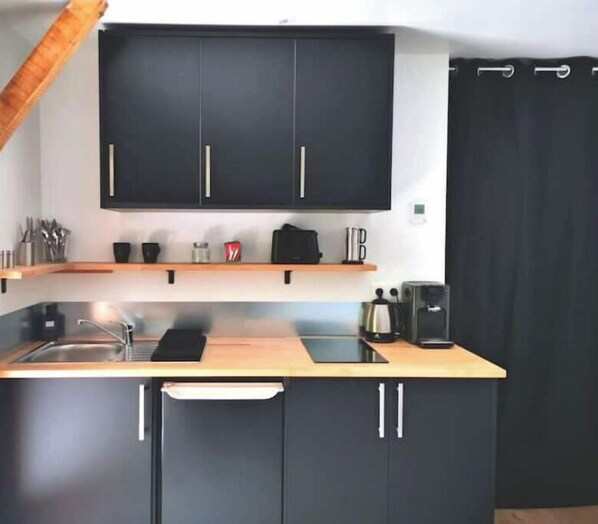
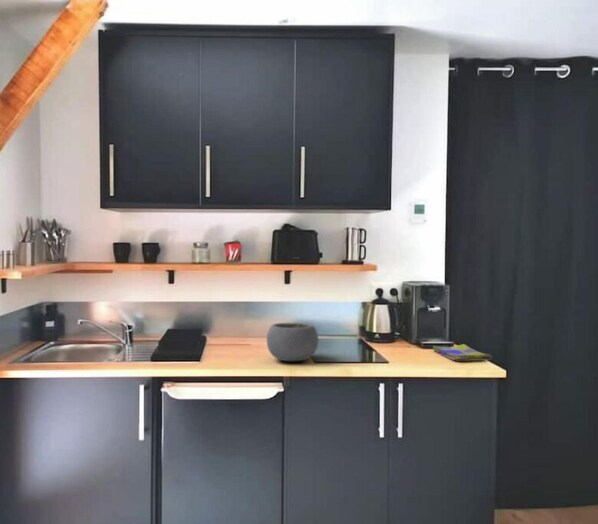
+ dish towel (461, 352)
+ bowl (292, 342)
